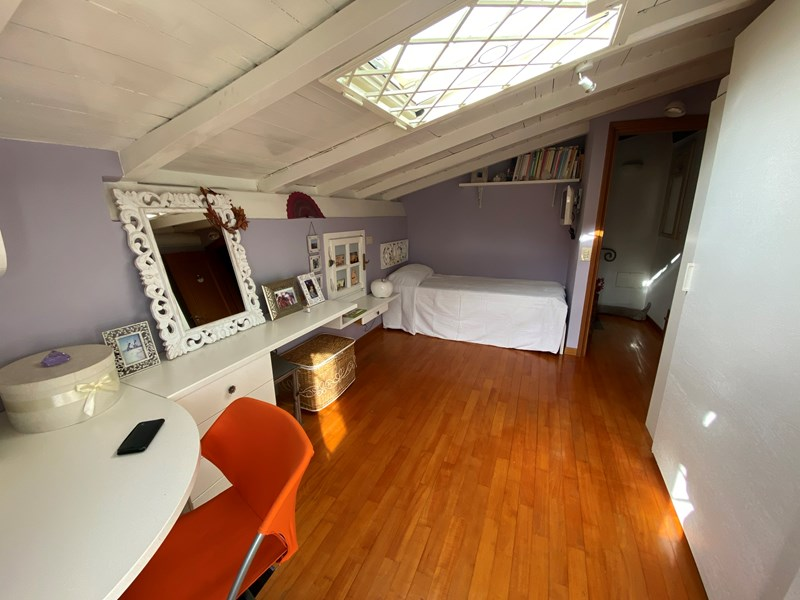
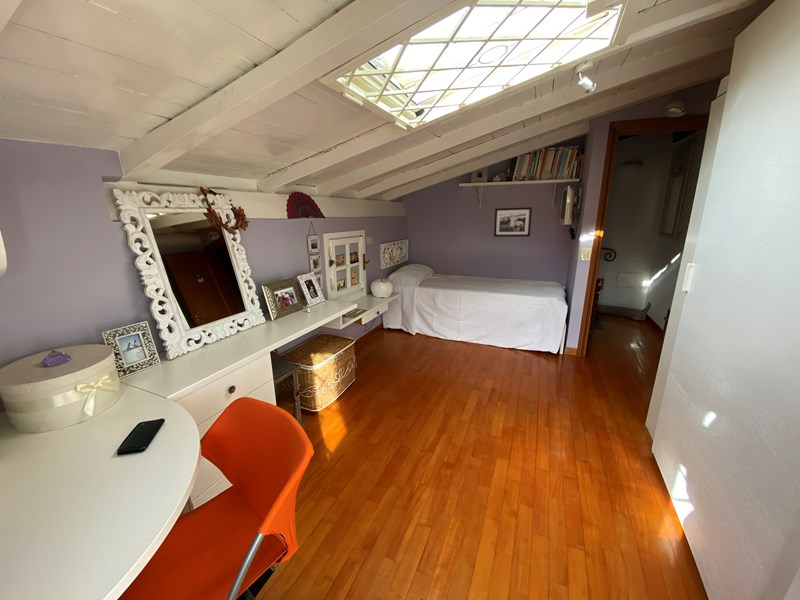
+ picture frame (512, 222)
